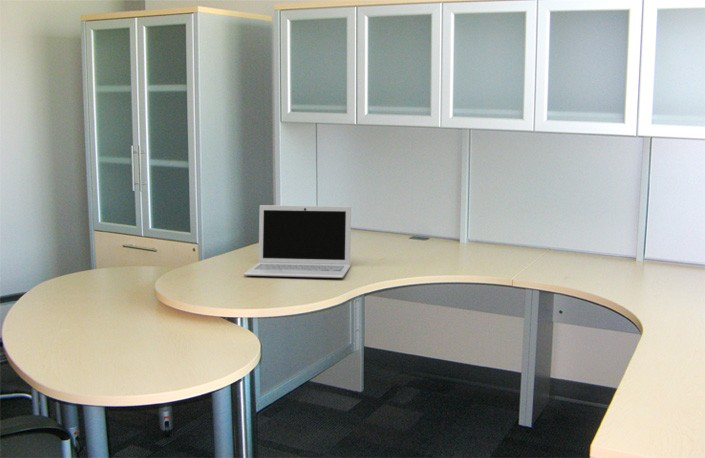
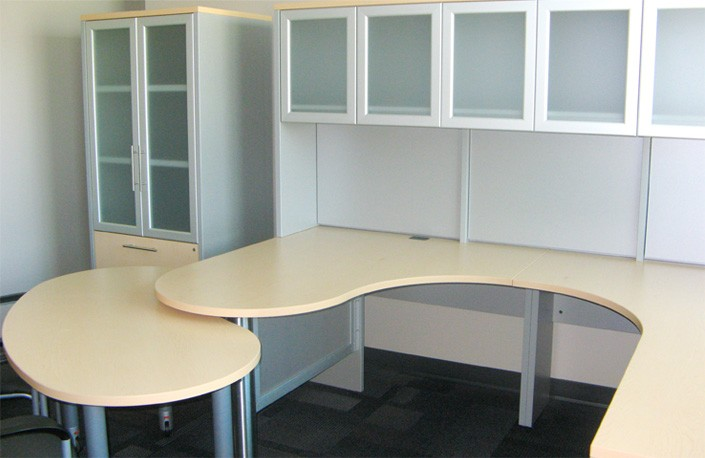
- laptop (299, 240)
